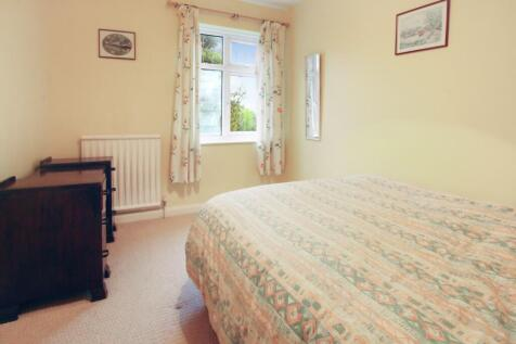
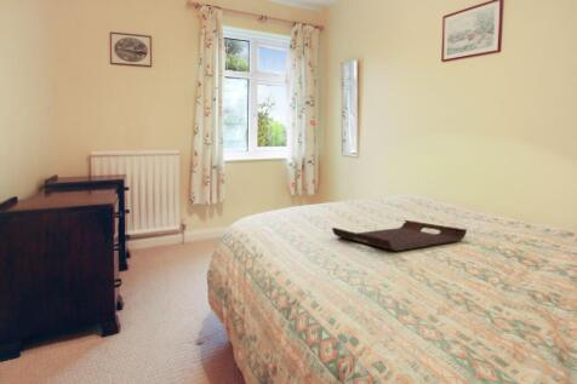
+ serving tray (398, 233)
